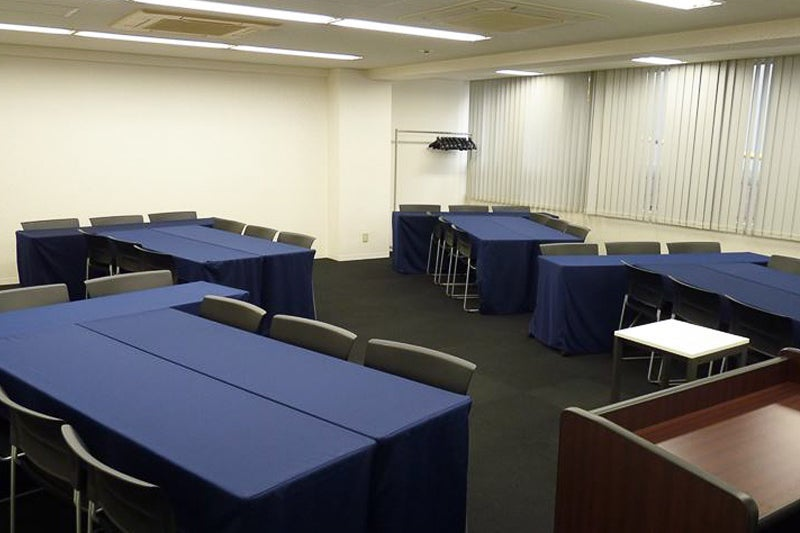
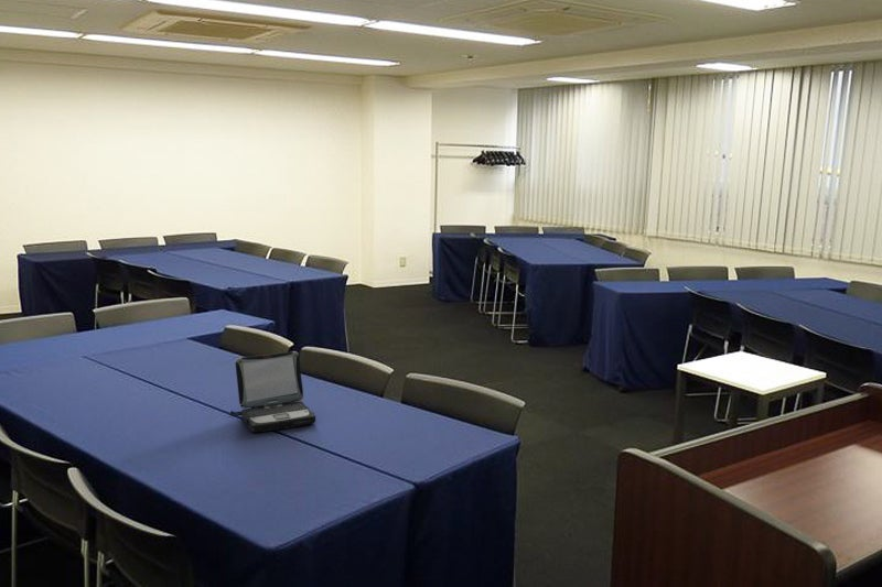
+ laptop (273, 389)
